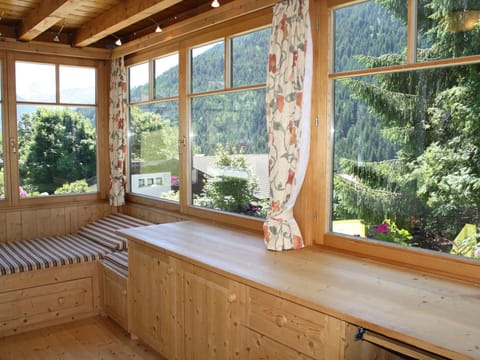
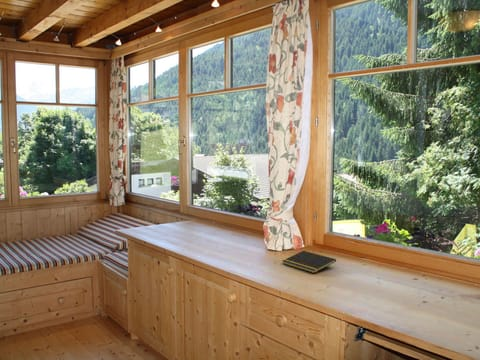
+ notepad (308, 261)
